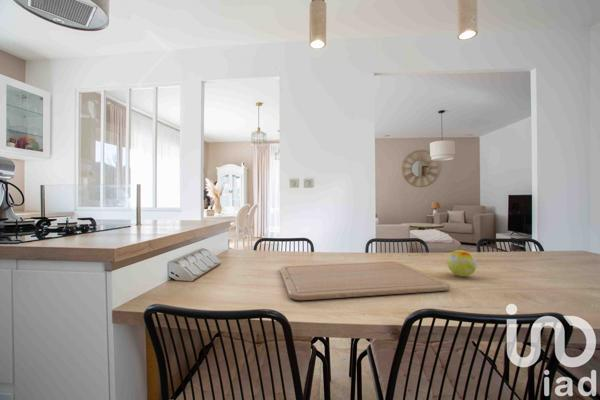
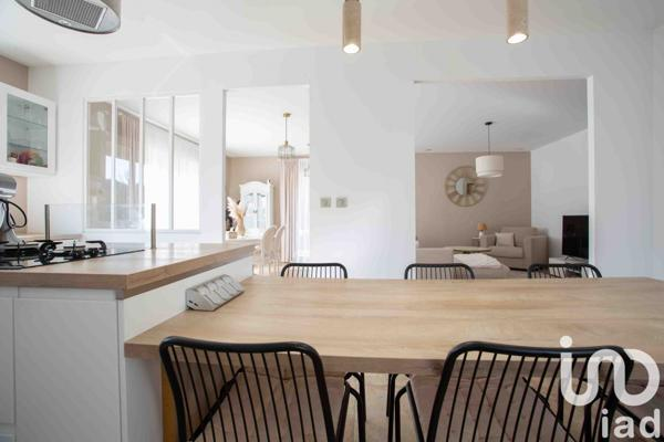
- chopping board (355, 276)
- decorative ball (461, 263)
